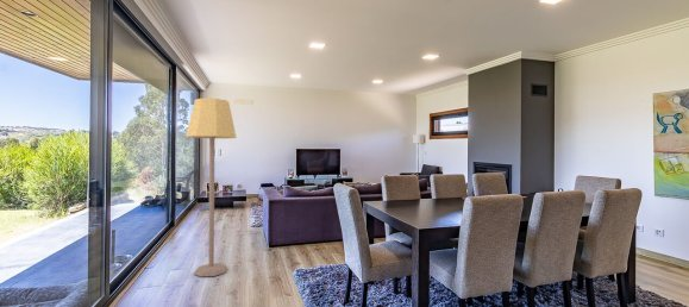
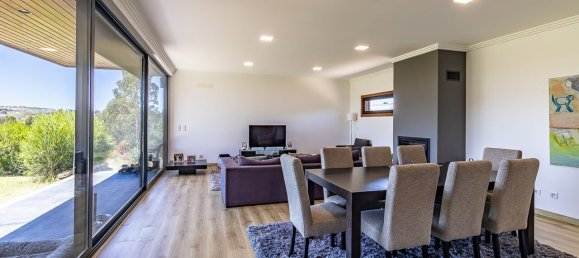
- lamp (211, 186)
